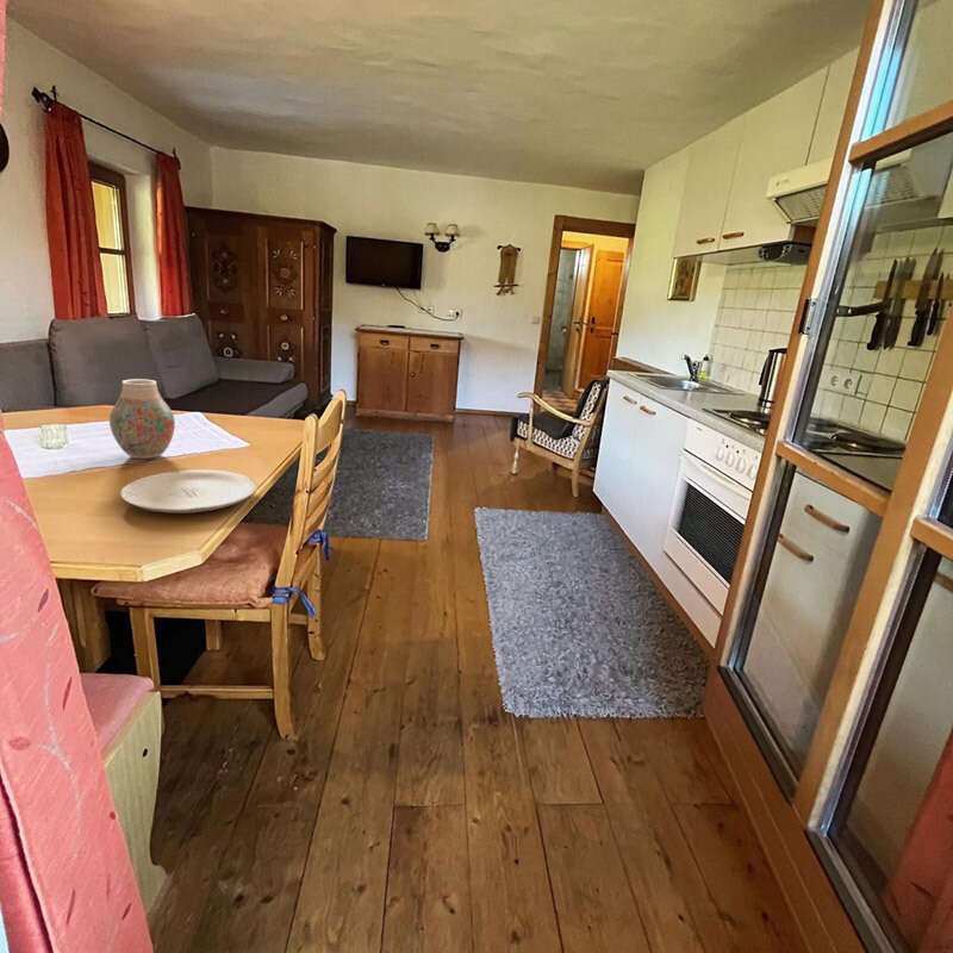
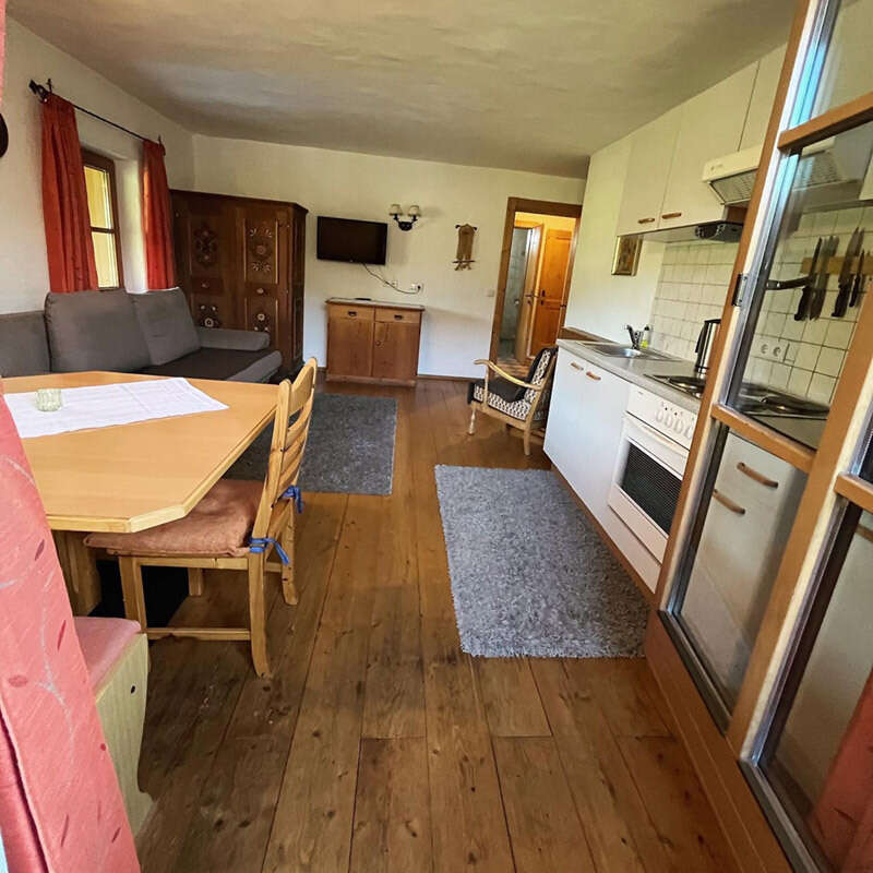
- vase (142, 419)
- plate (192, 492)
